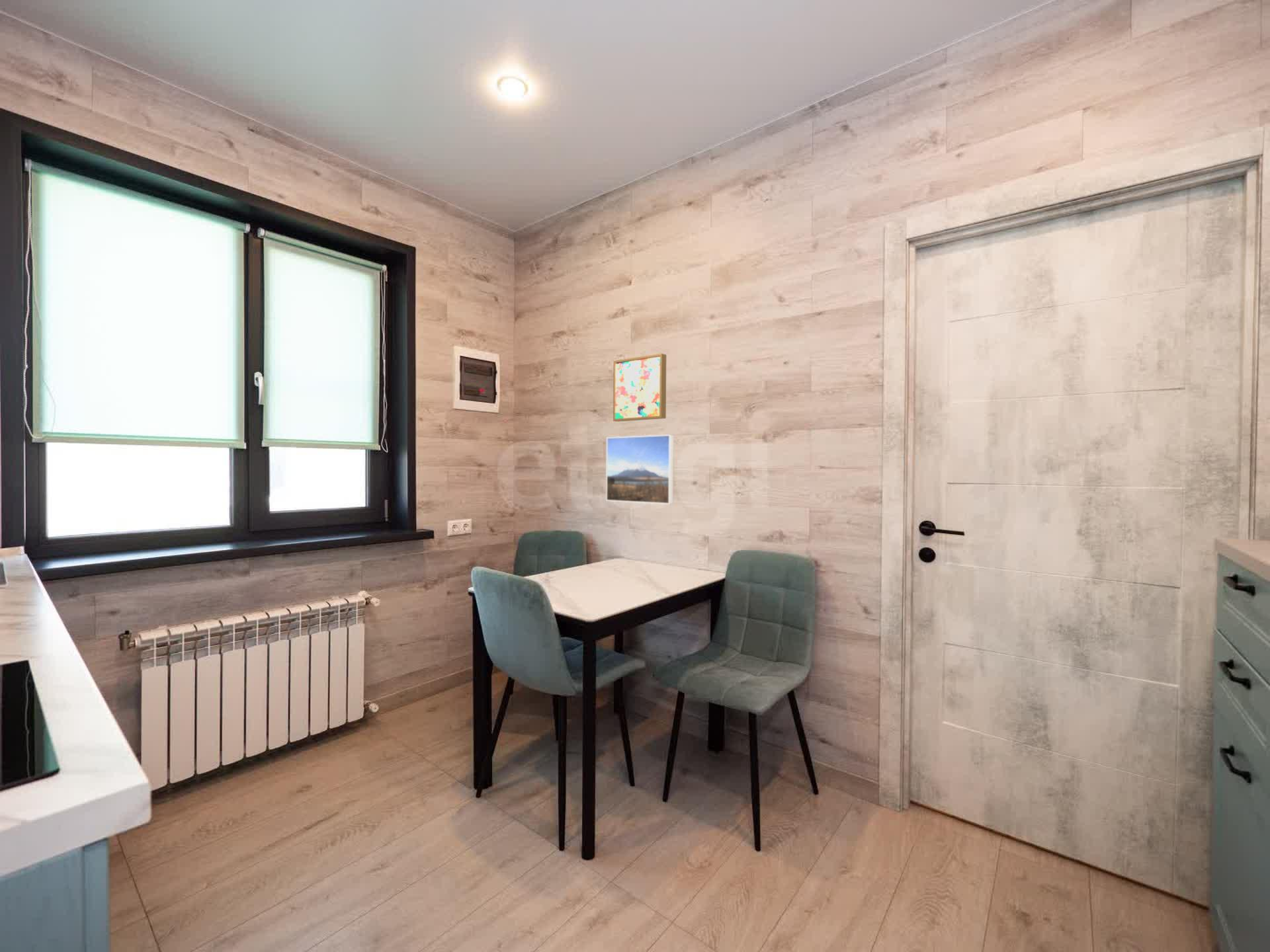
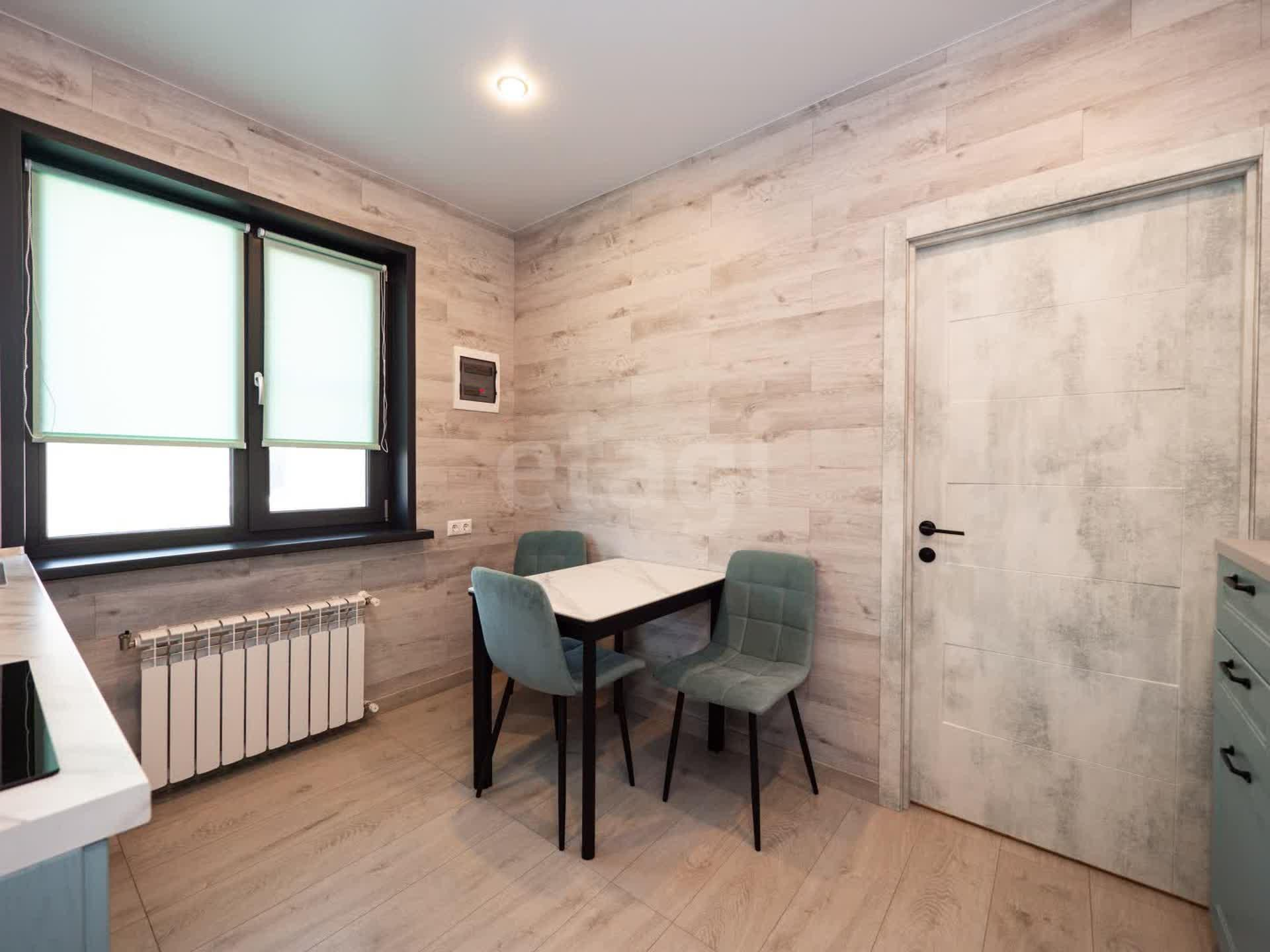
- wall art (638, 389)
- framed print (638, 469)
